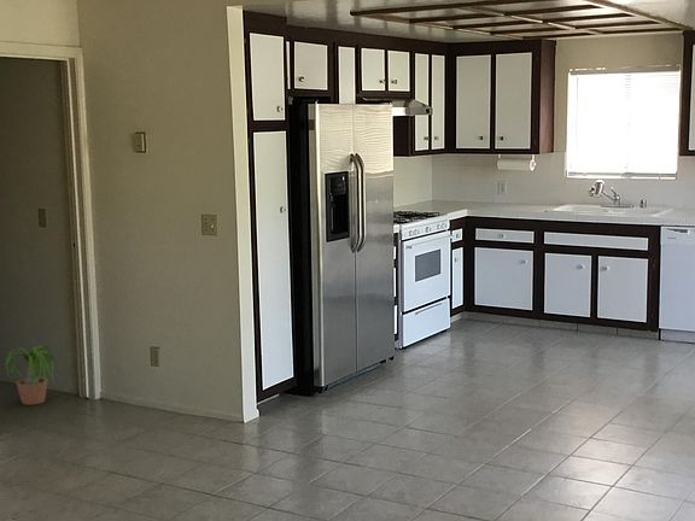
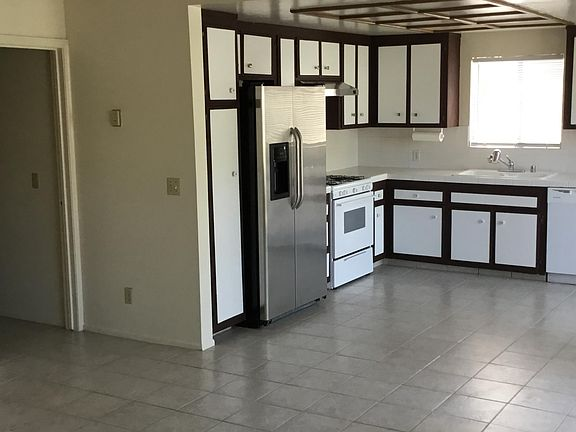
- potted plant (37, 374)
